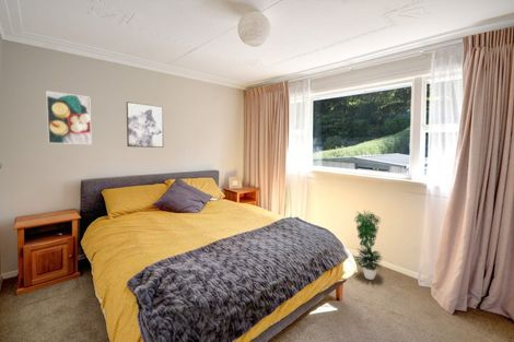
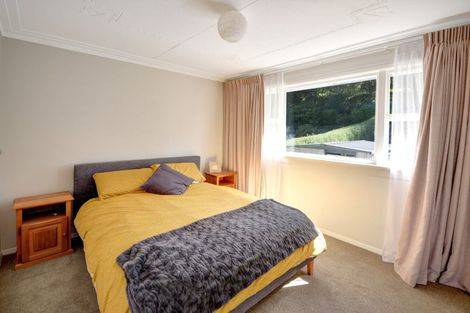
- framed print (69, 119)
- potted plant (366, 240)
- wall art (145, 126)
